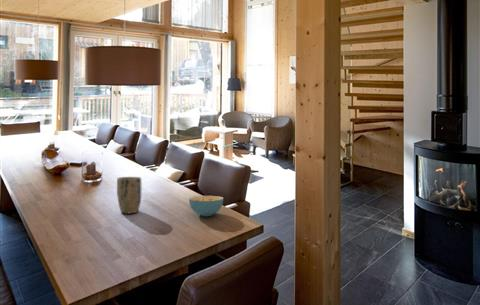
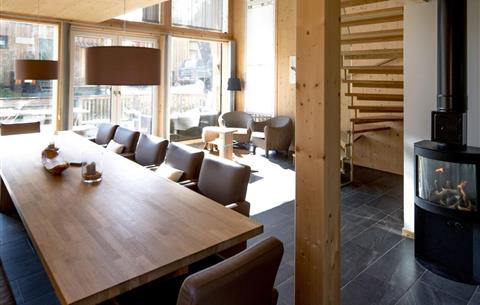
- cereal bowl (206, 206)
- plant pot (129, 194)
